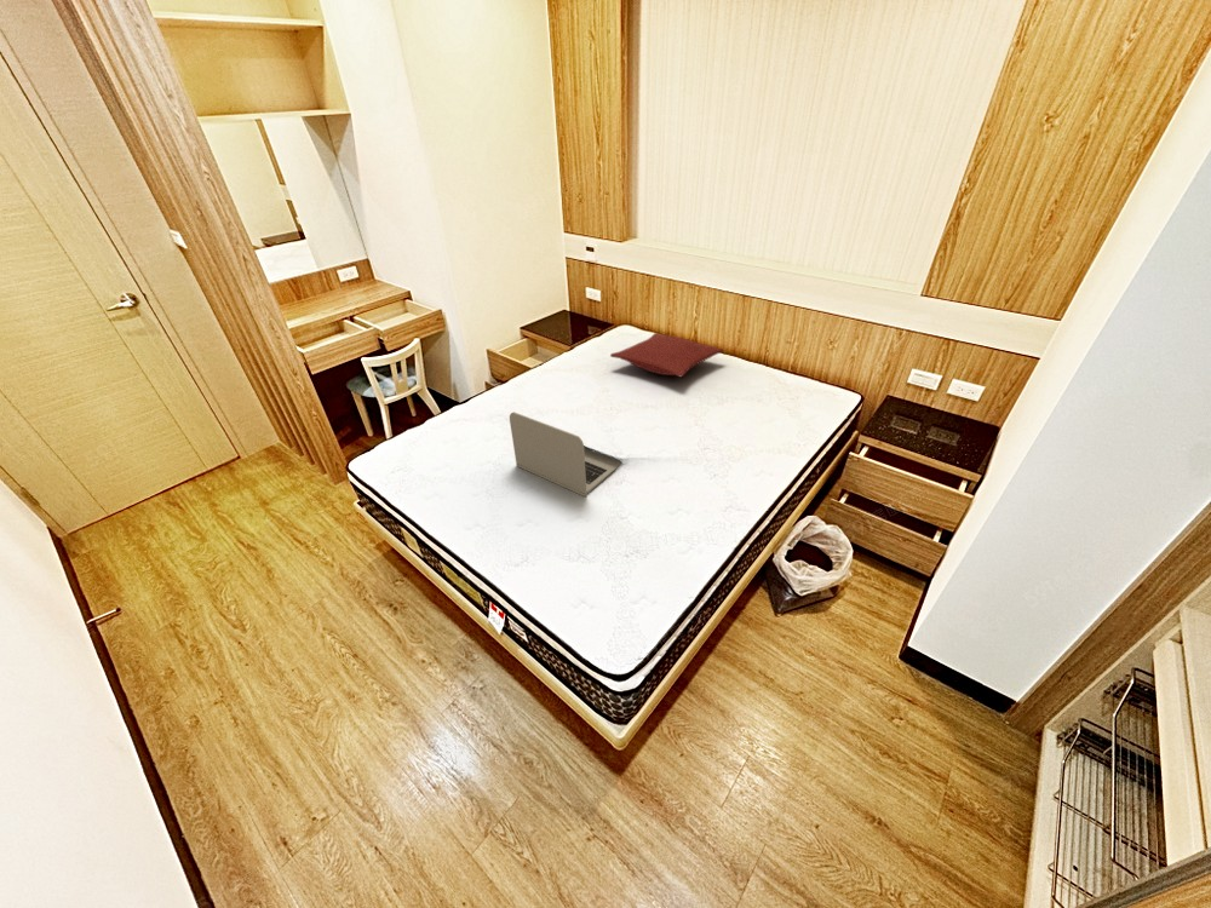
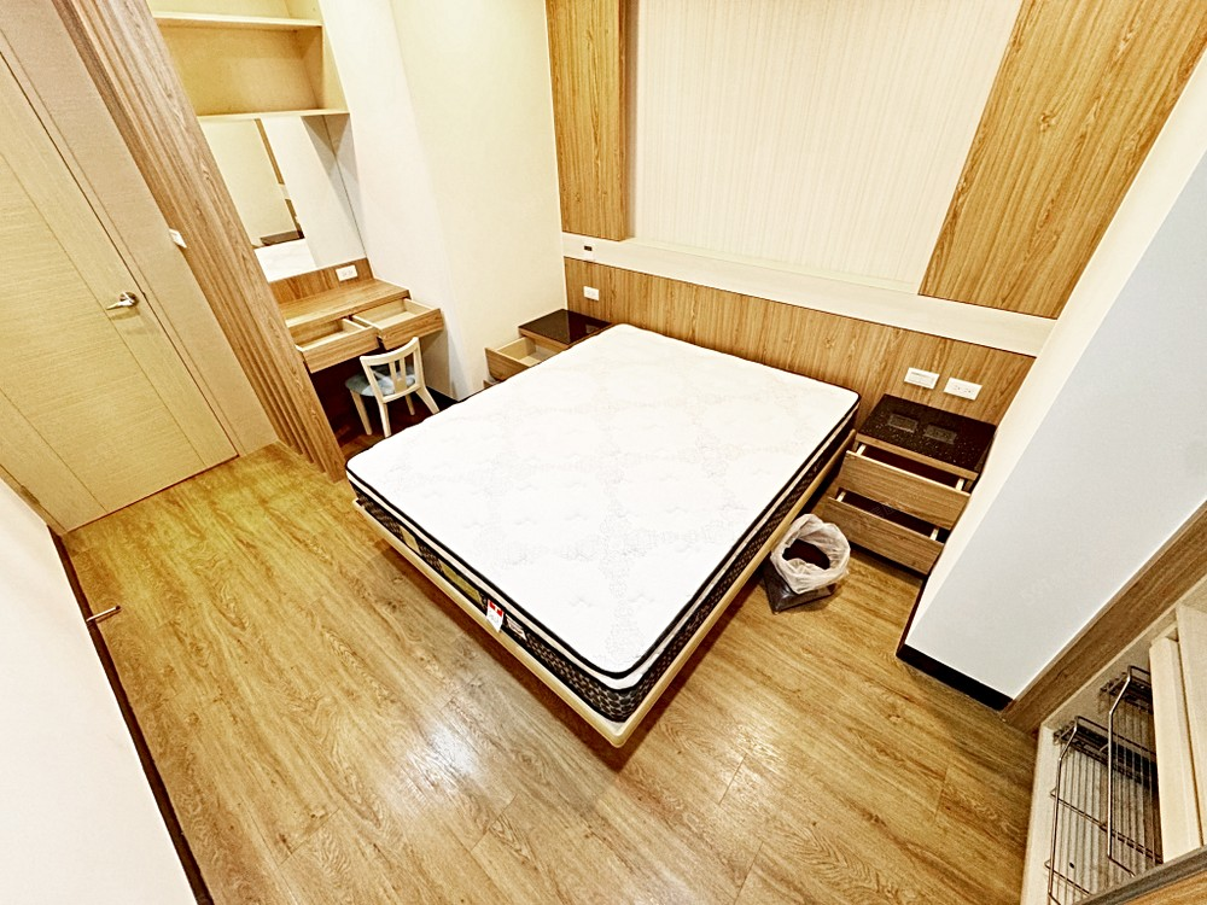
- laptop (567, 438)
- pillow (666, 354)
